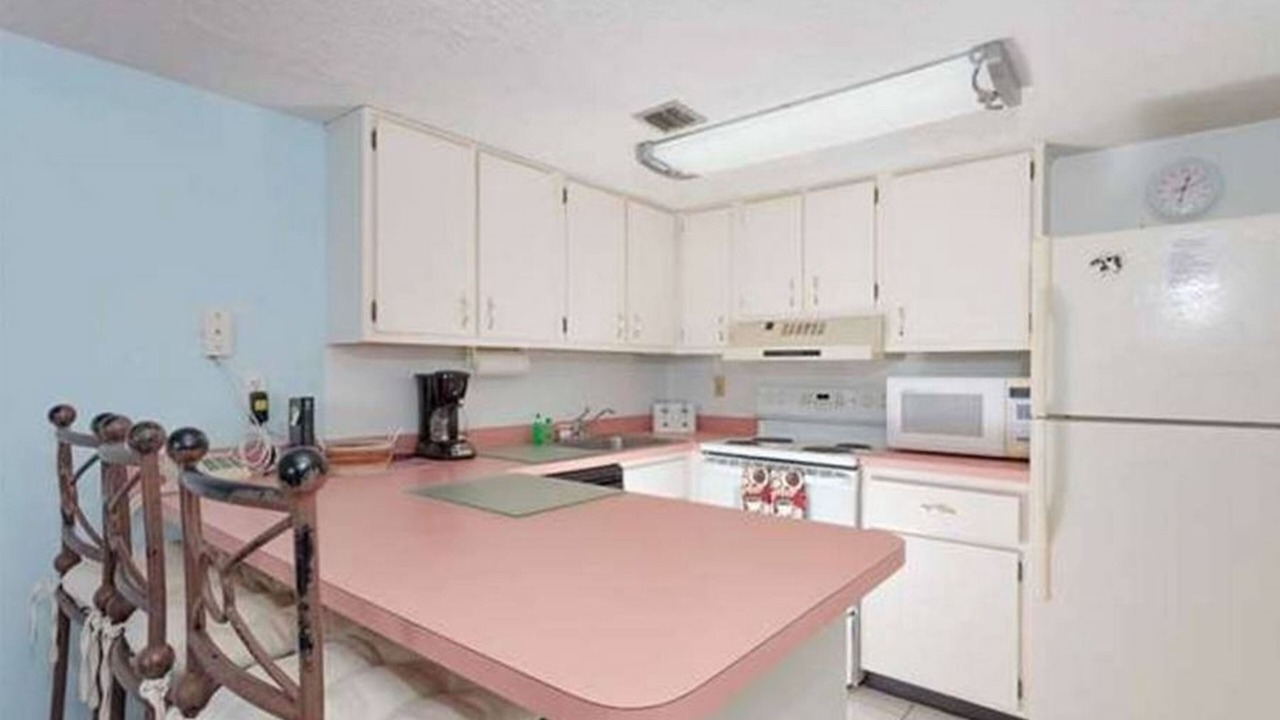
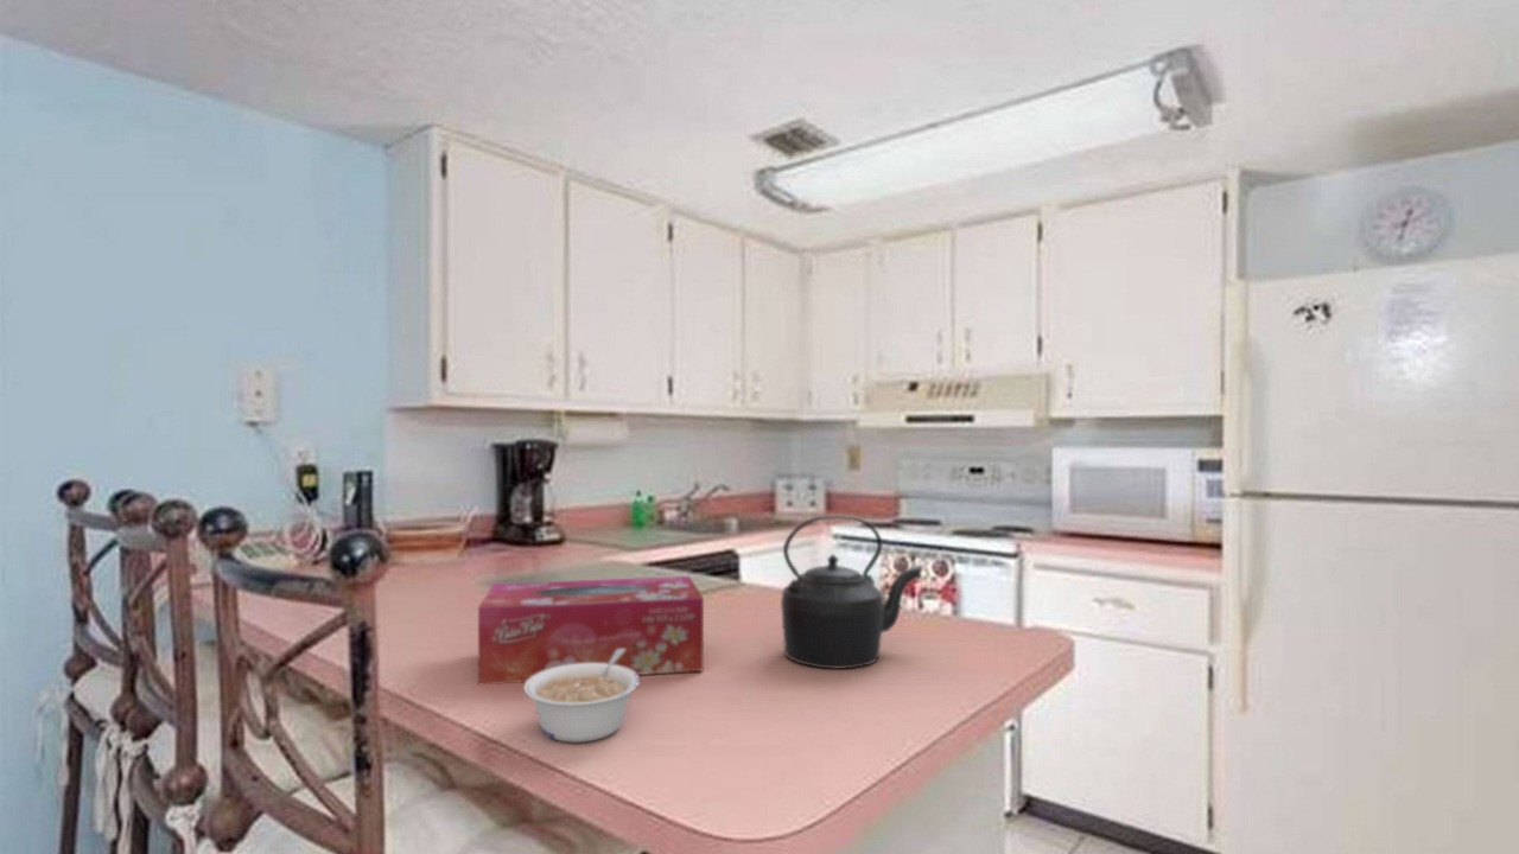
+ tissue box (593, 625)
+ kettle (854, 582)
+ legume (581, 697)
